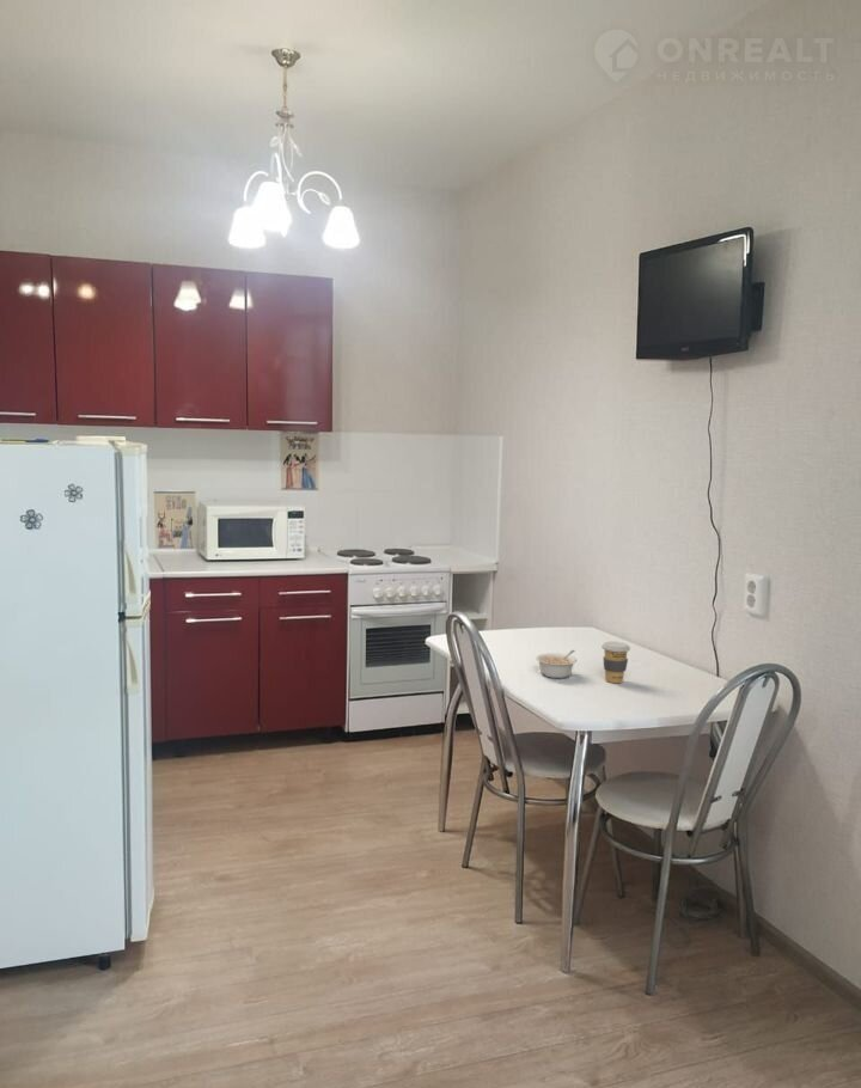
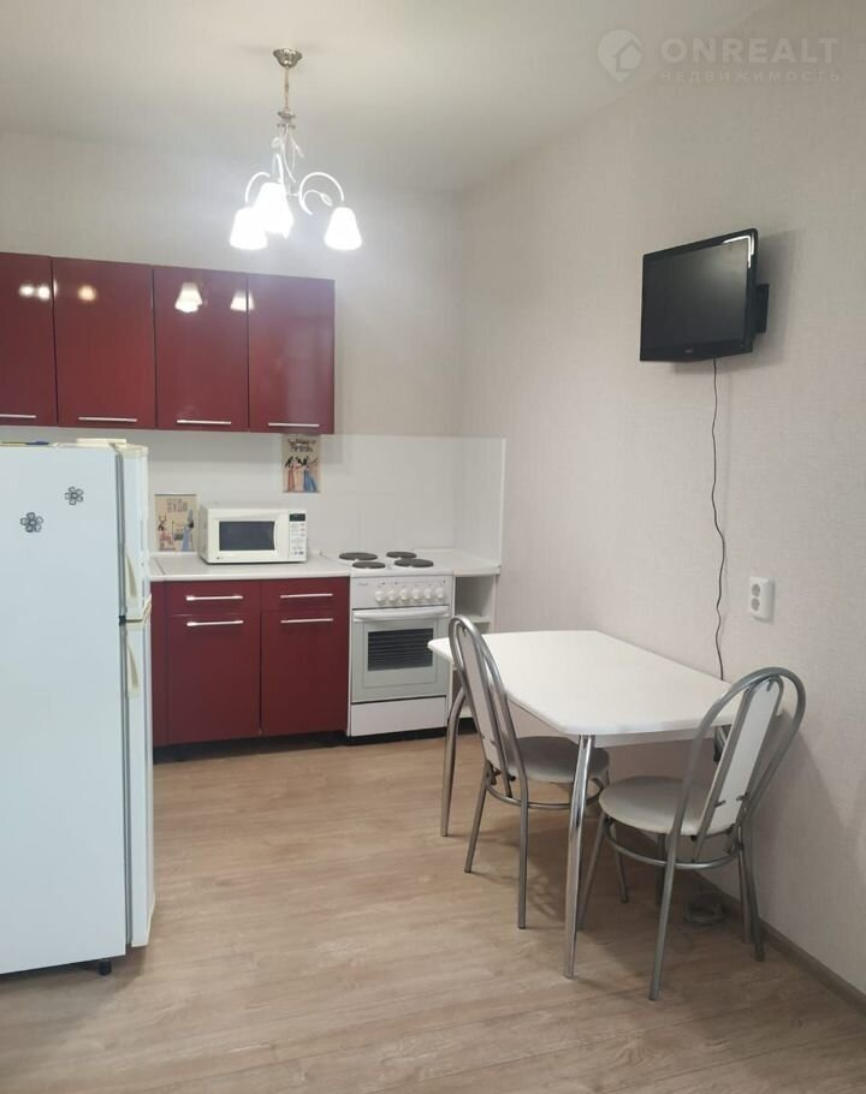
- legume (555, 664)
- coffee cup (615, 662)
